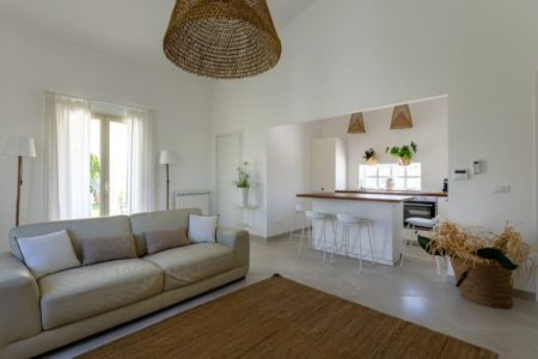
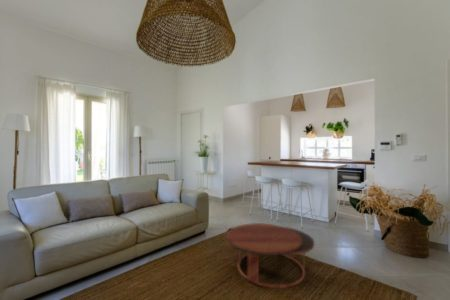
+ coffee table (269, 251)
